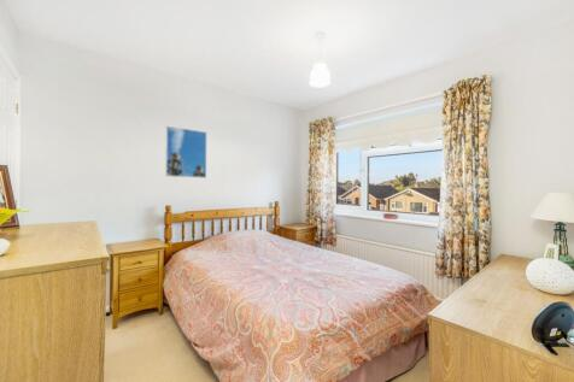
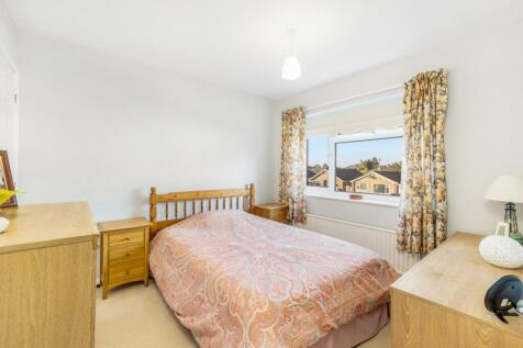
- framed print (187, 153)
